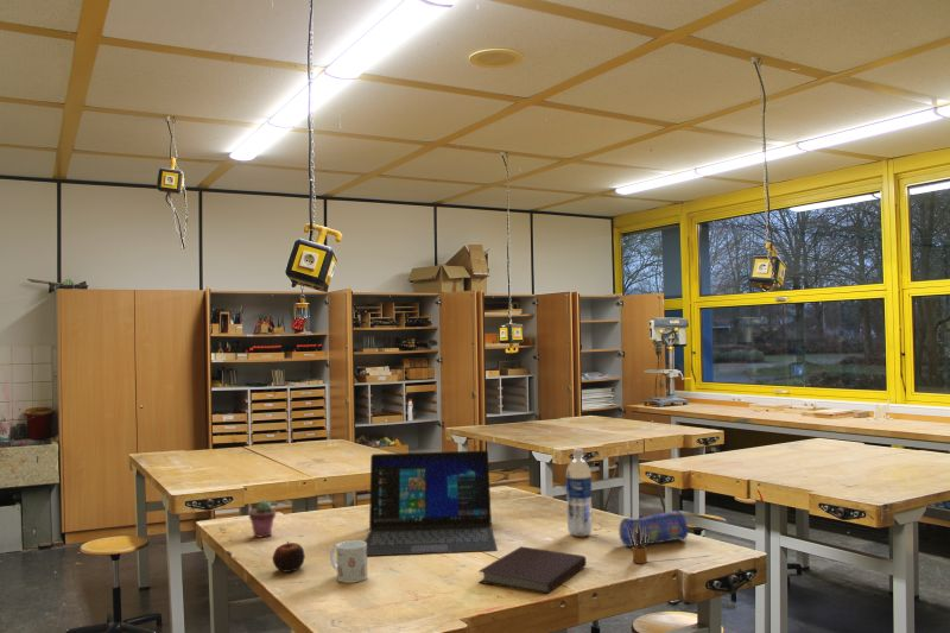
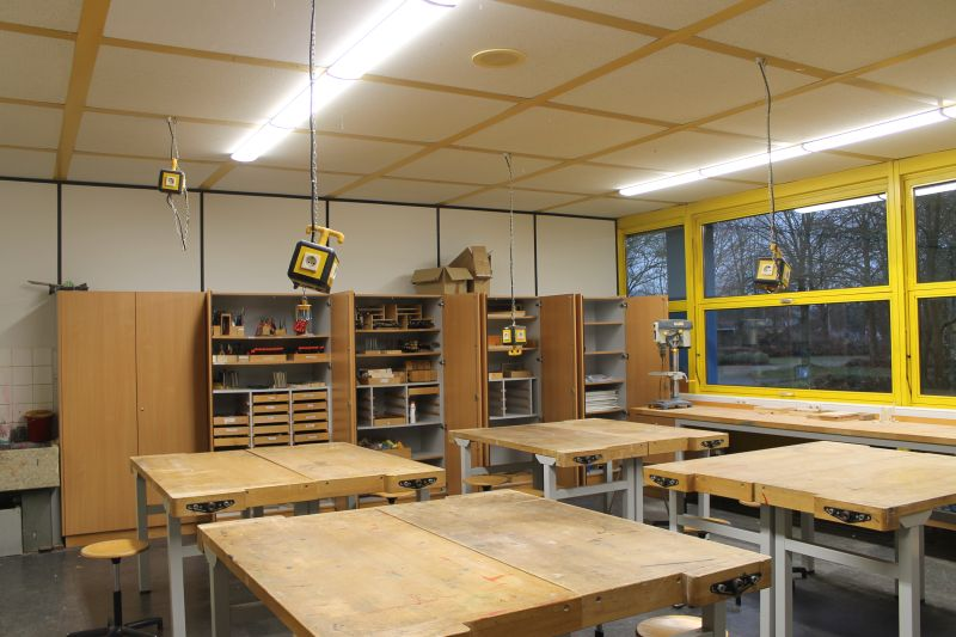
- notebook (533, 569)
- laptop (429, 499)
- apple (289, 556)
- potted succulent (262, 518)
- water bottle (578, 492)
- mug (347, 559)
- pencil box (639, 543)
- pencil case (654, 527)
